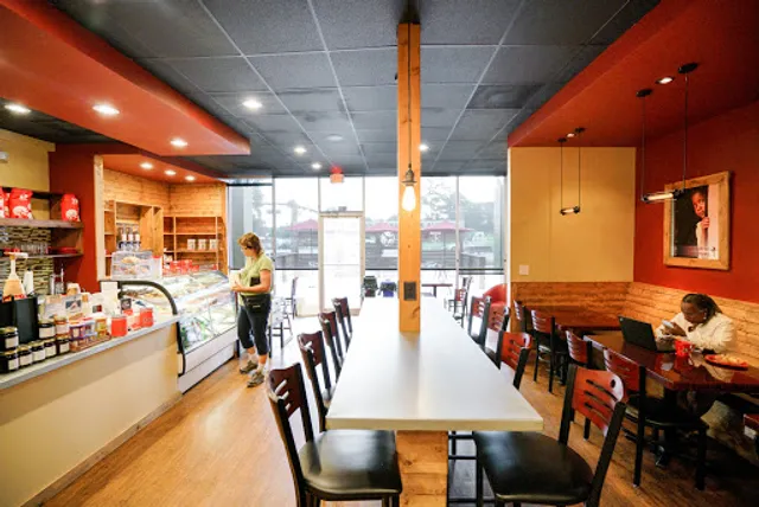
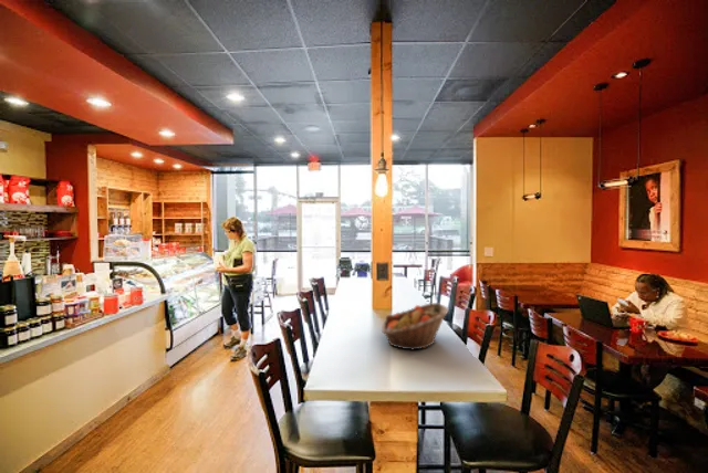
+ fruit basket (414, 323)
